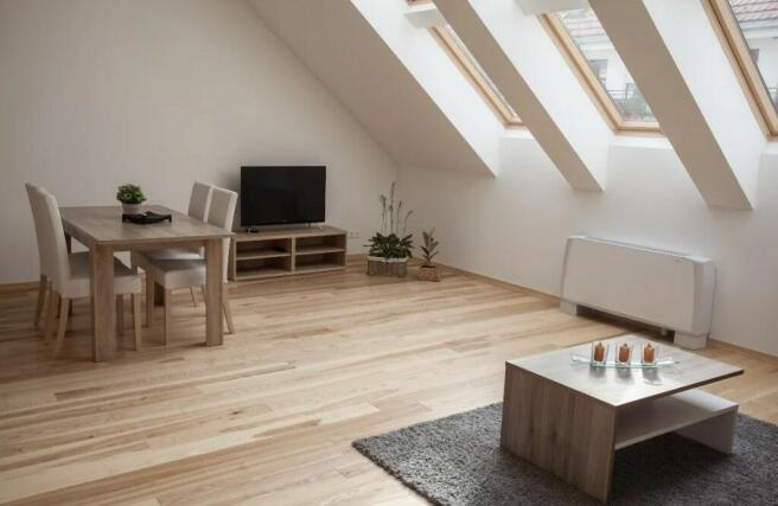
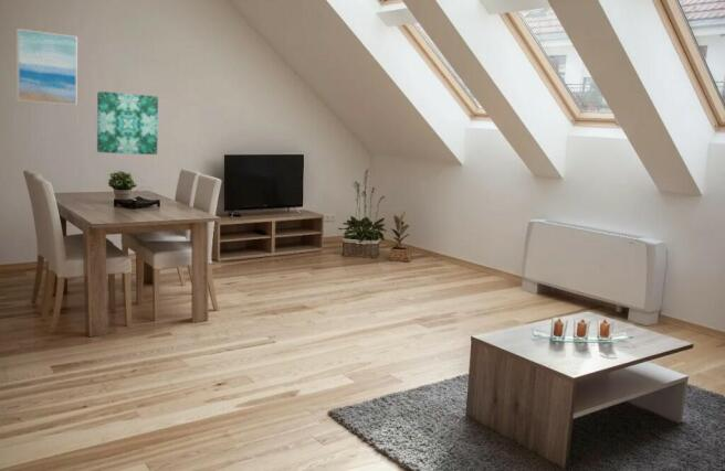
+ wall art (127, 124)
+ wall art (46, 67)
